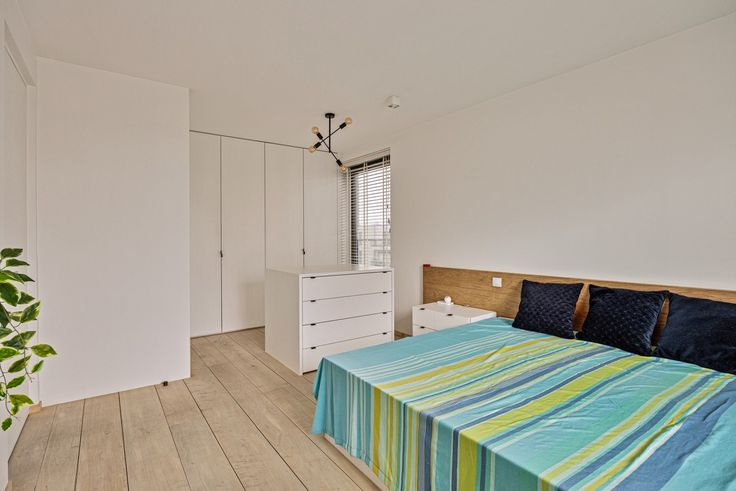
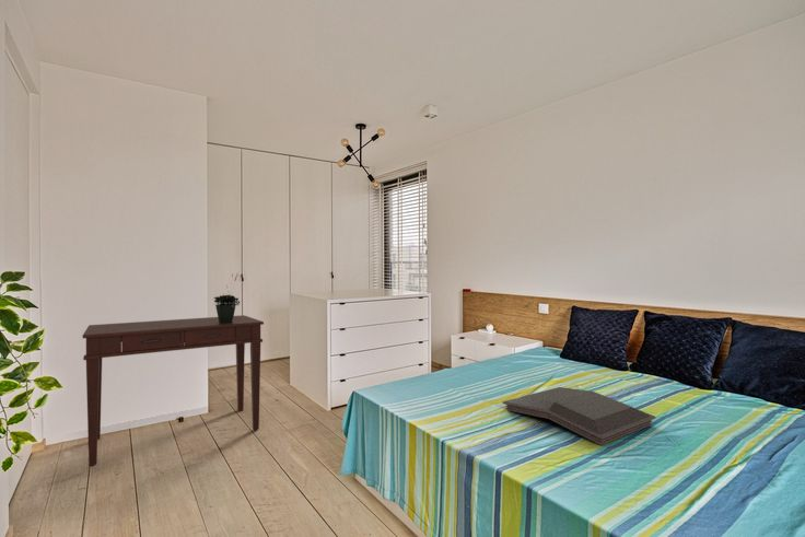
+ potted plant (226, 296)
+ desk (173, 350)
+ serving tray (574, 407)
